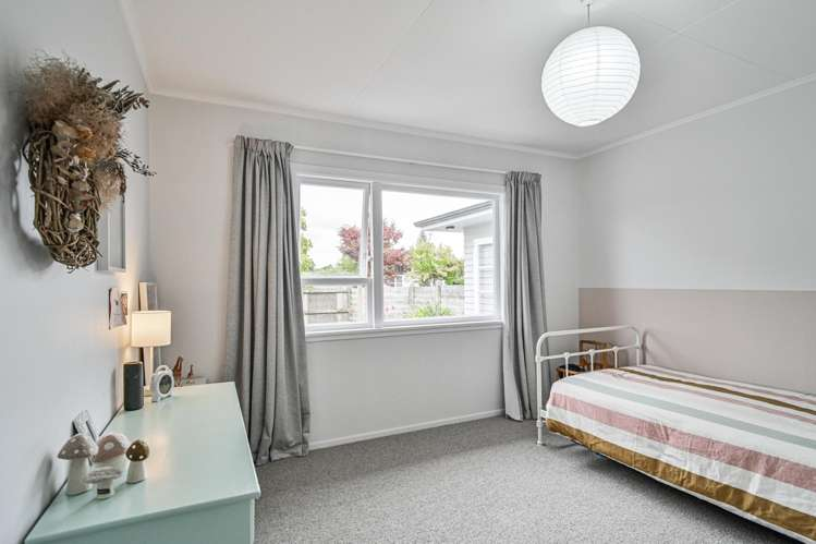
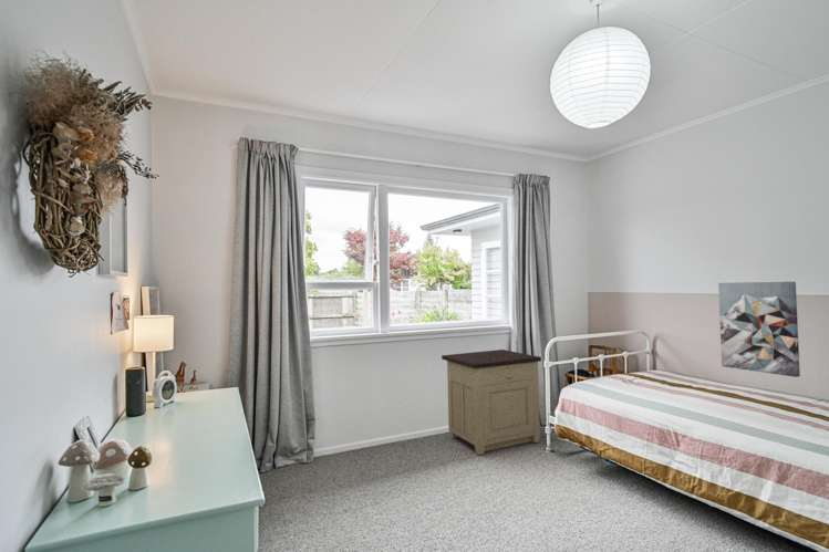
+ nightstand (490, 397)
+ wall art (756, 326)
